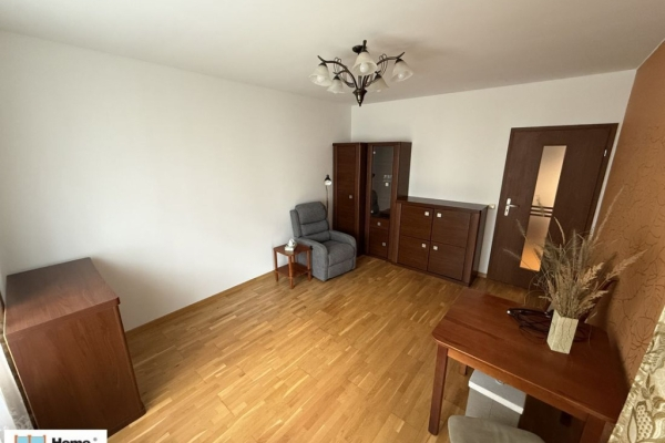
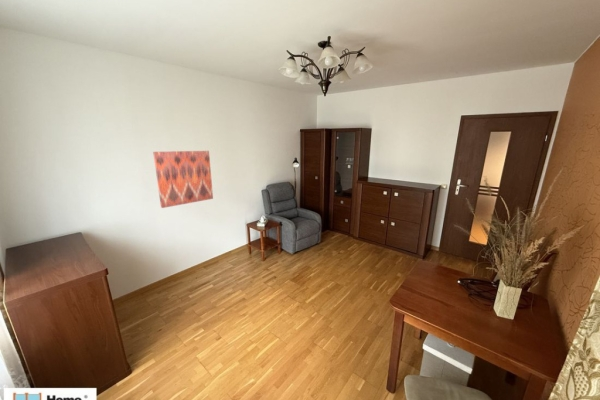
+ wall art (186, 177)
